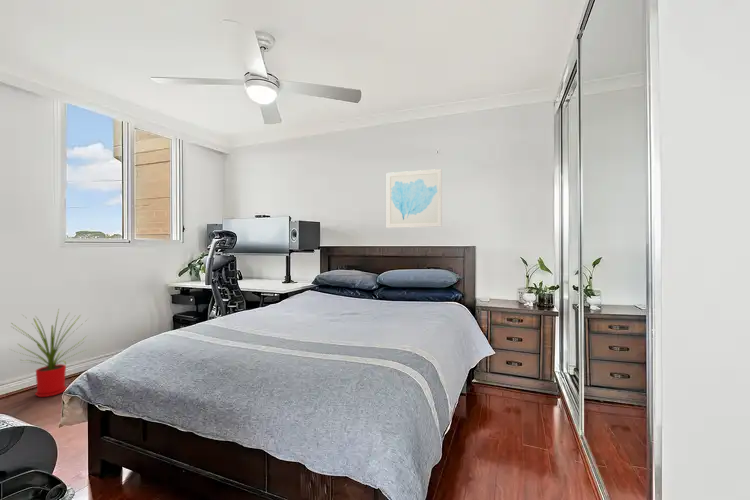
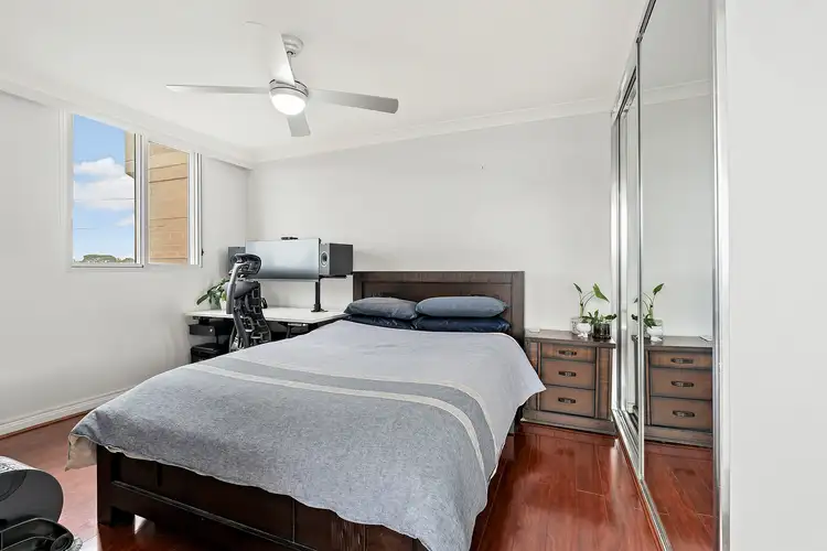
- house plant (50, 352)
- wall art (413, 199)
